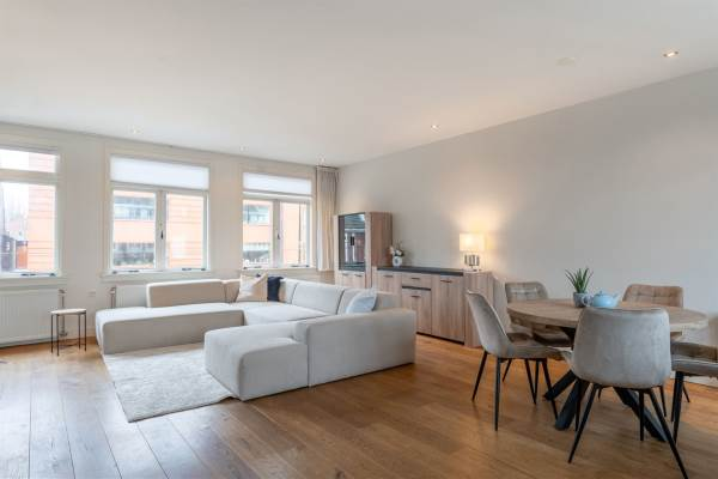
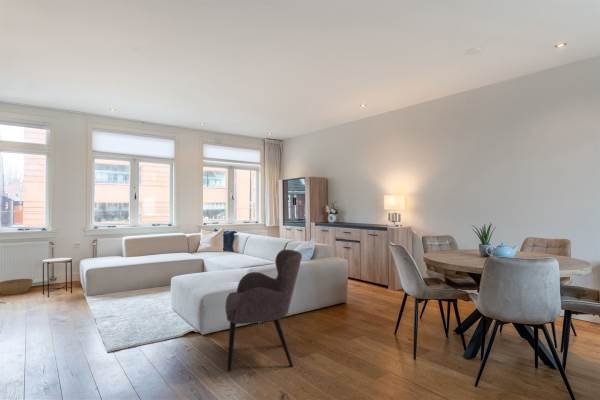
+ basket (15, 286)
+ armchair (264, 304)
